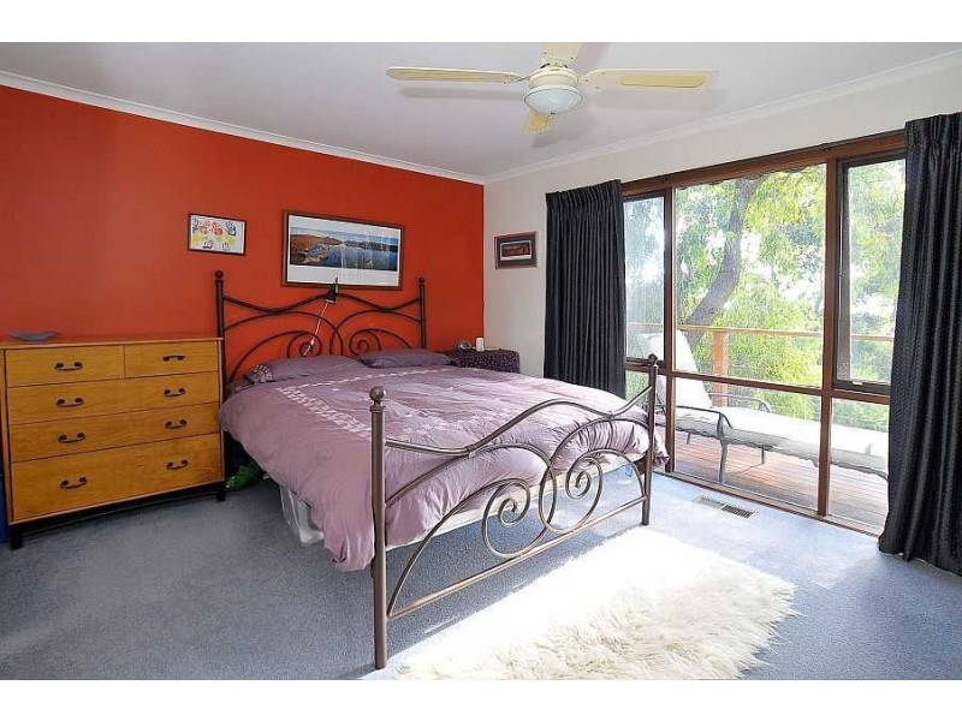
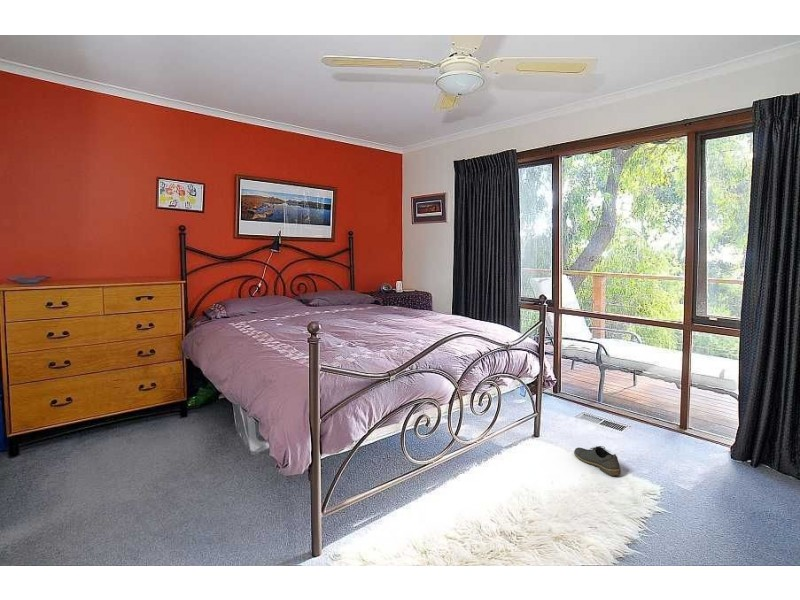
+ shoe (596, 455)
